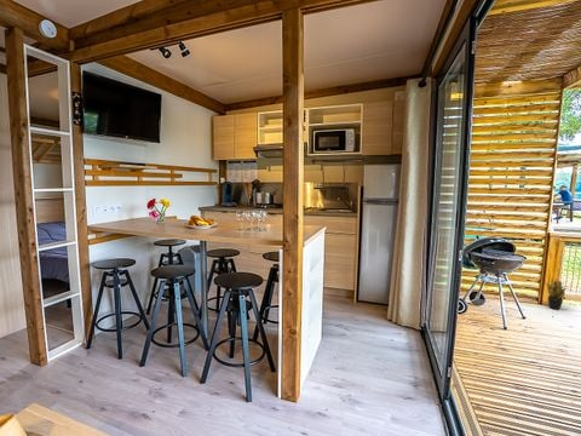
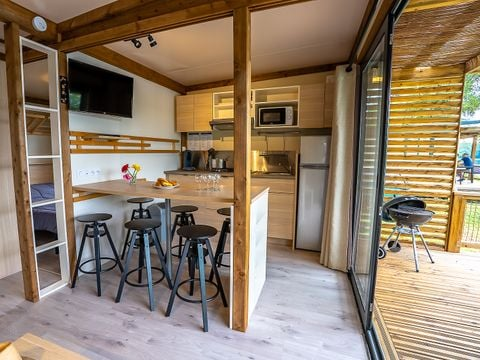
- potted plant (557, 293)
